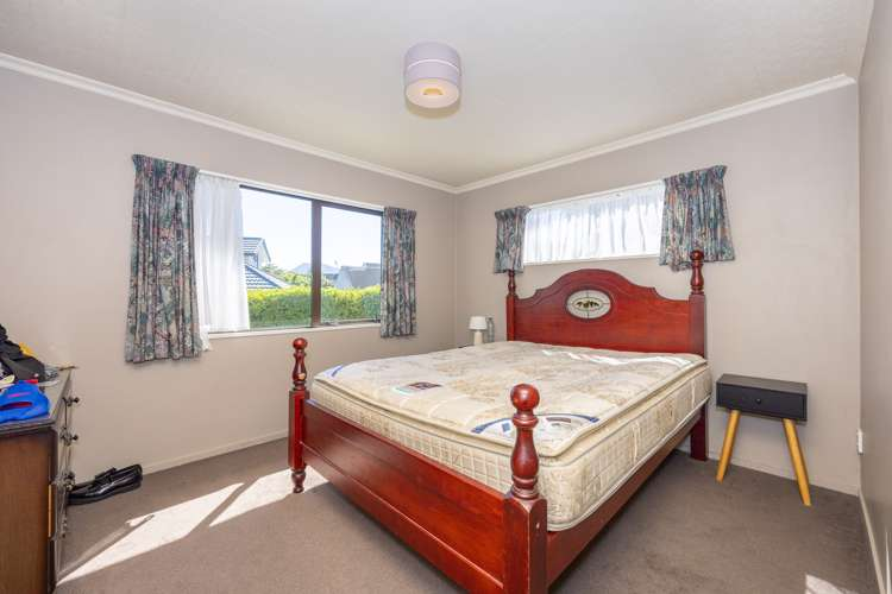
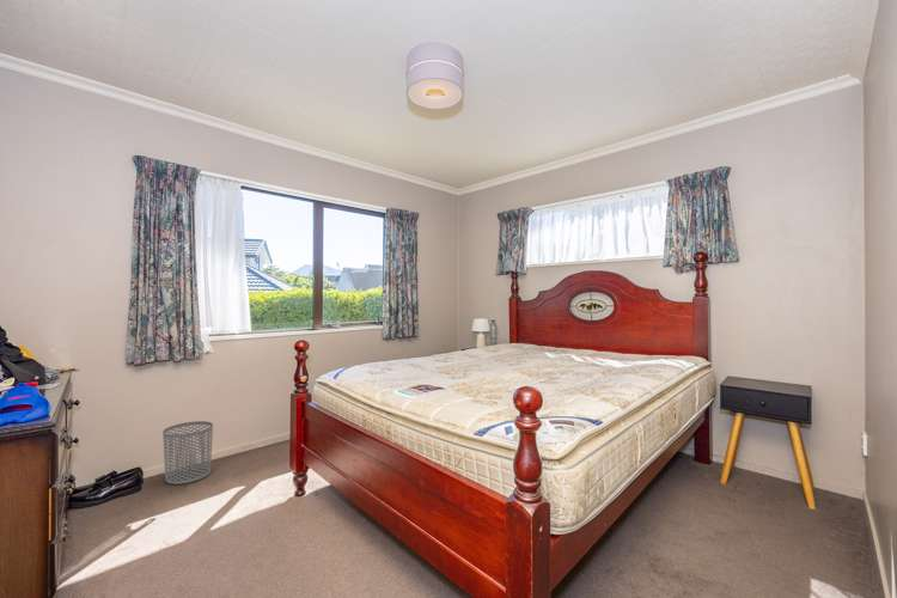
+ waste bin (188, 451)
